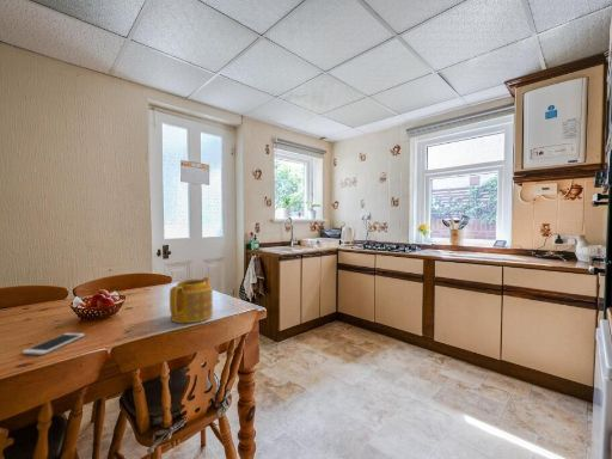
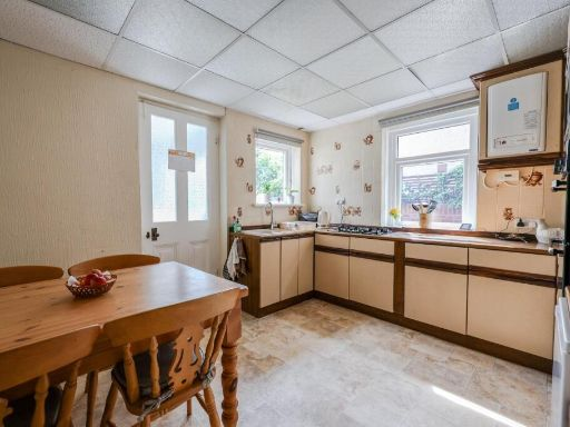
- smartphone (55, 342)
- teapot (192, 299)
